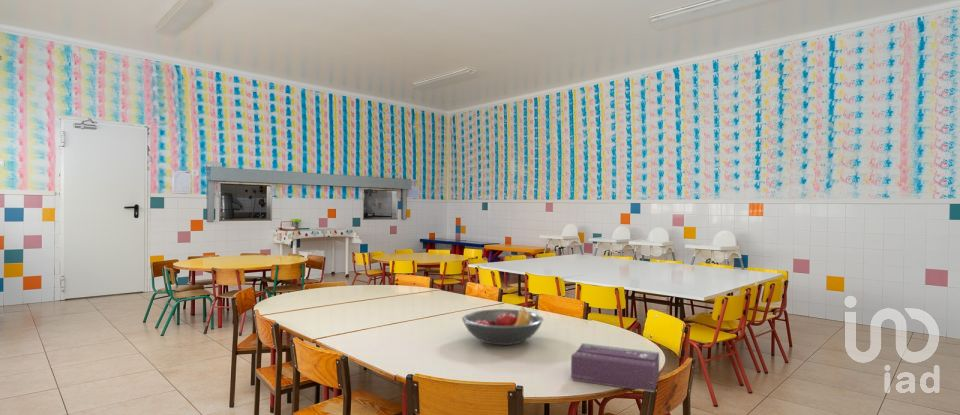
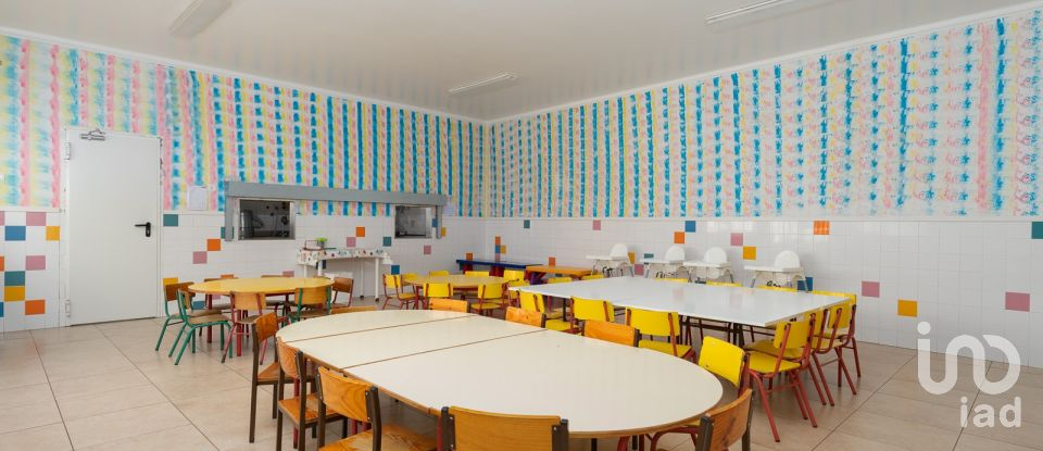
- fruit bowl (502, 325)
- tissue box (615, 365)
